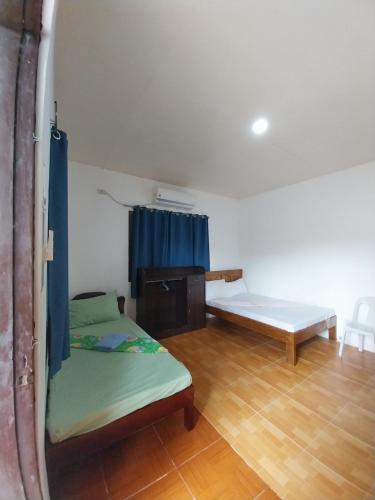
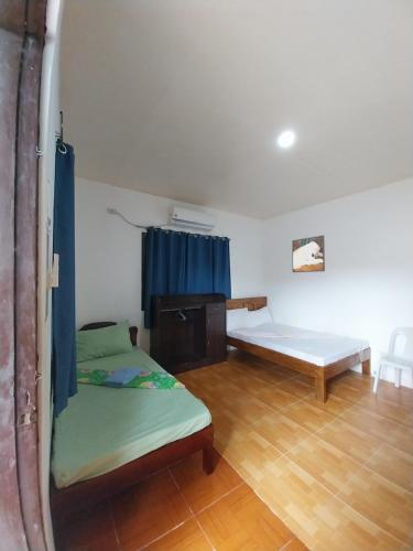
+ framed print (307, 255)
